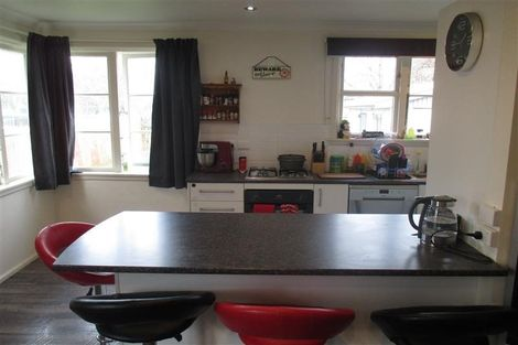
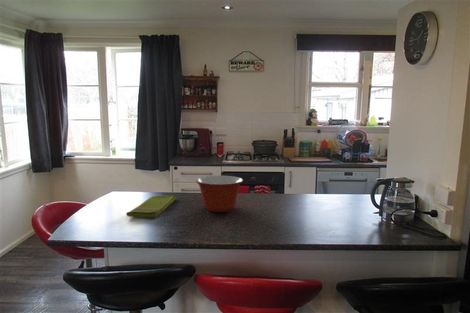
+ mixing bowl (219, 194)
+ dish towel (153, 204)
